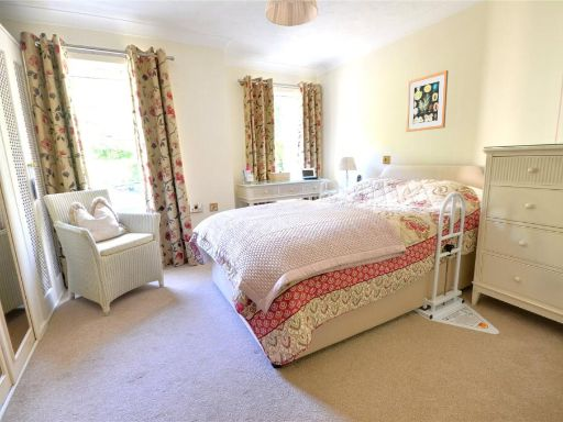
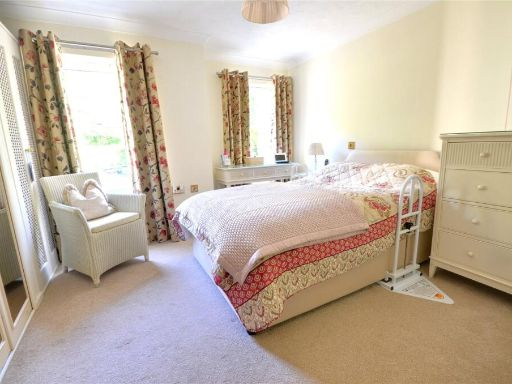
- wall art (424, 103)
